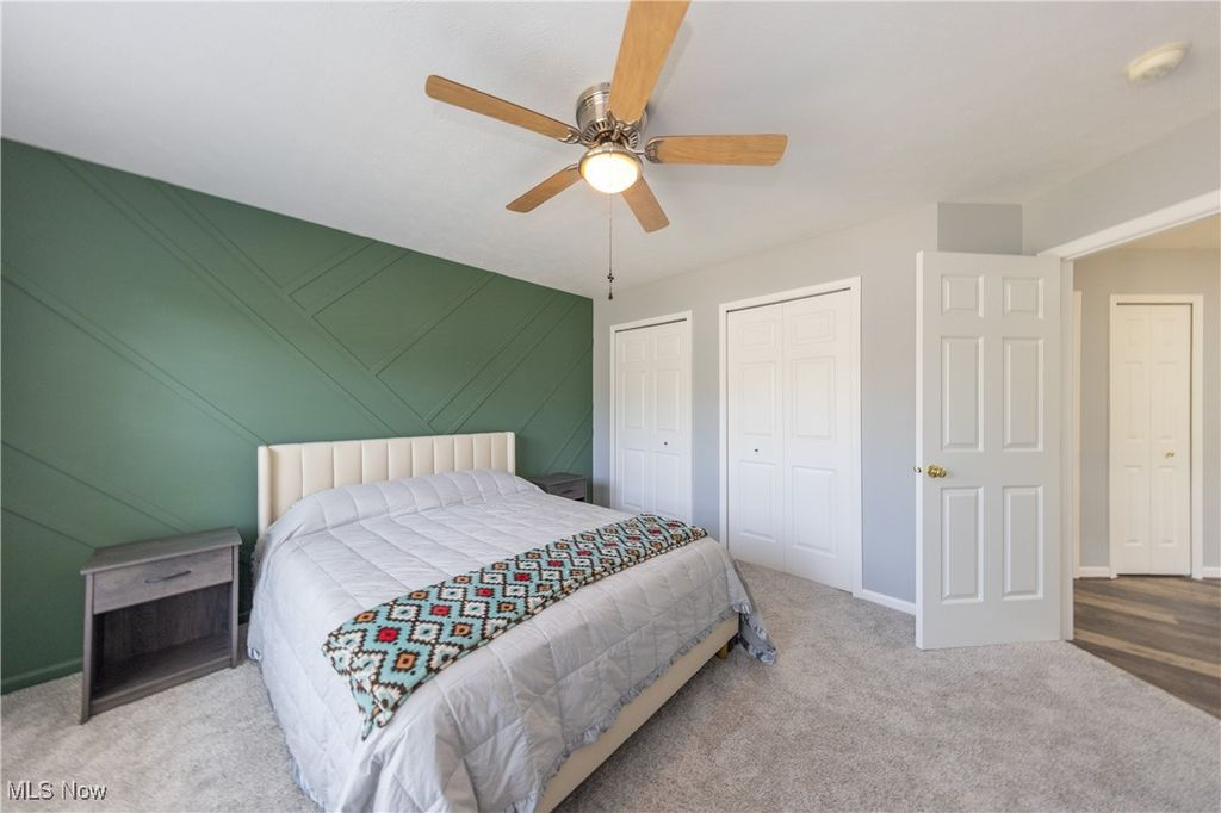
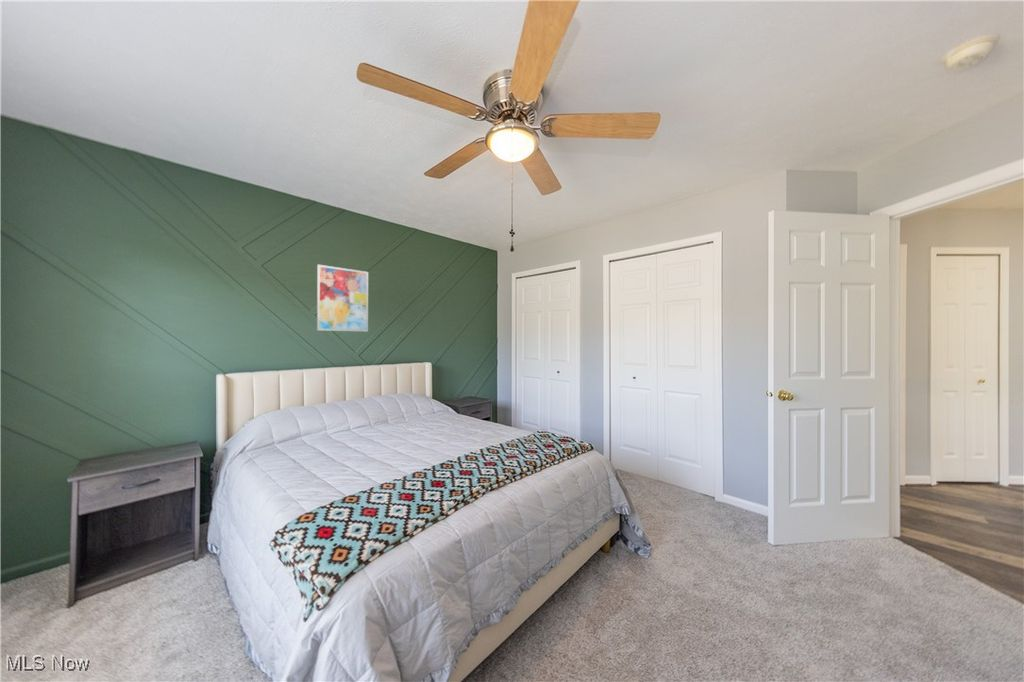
+ wall art (343, 299)
